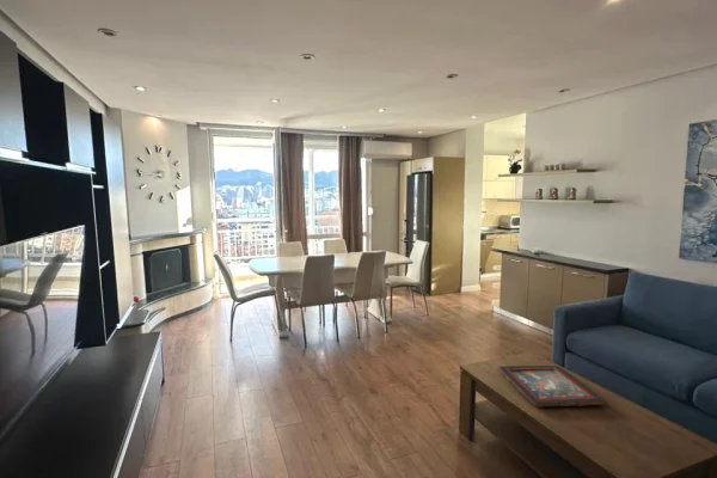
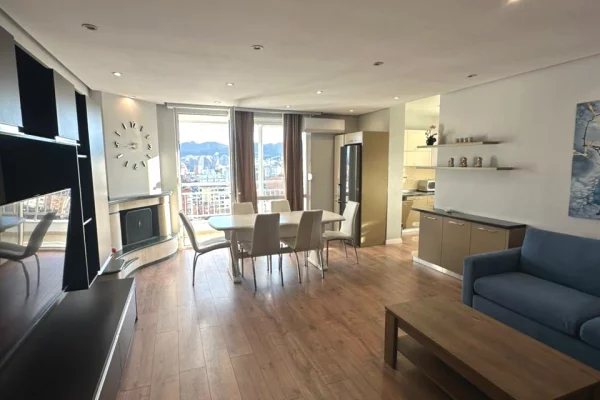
- decorative tray (546, 384)
